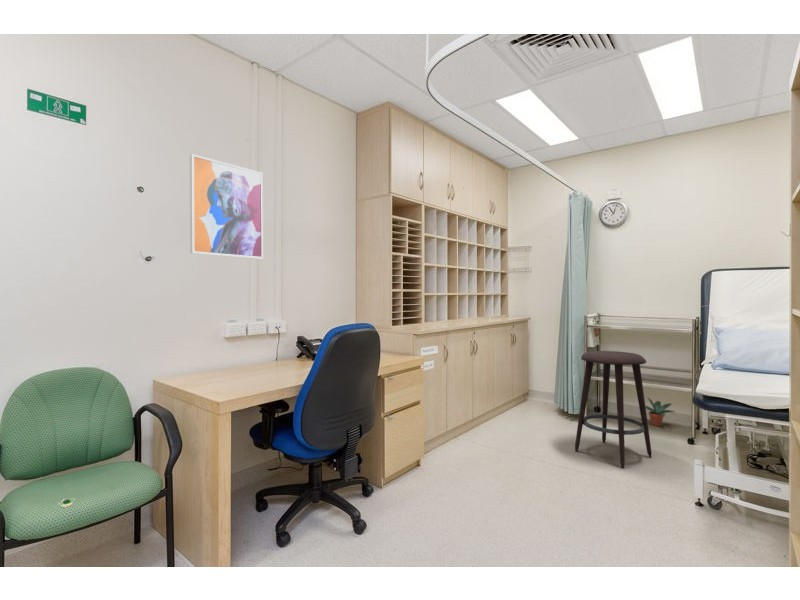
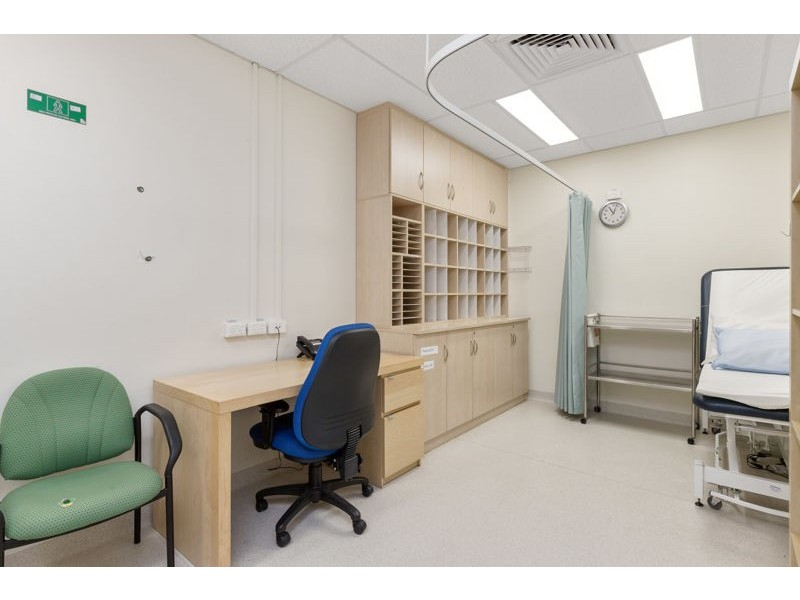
- stool (617, 403)
- potted plant (656, 411)
- wall art (228, 210)
